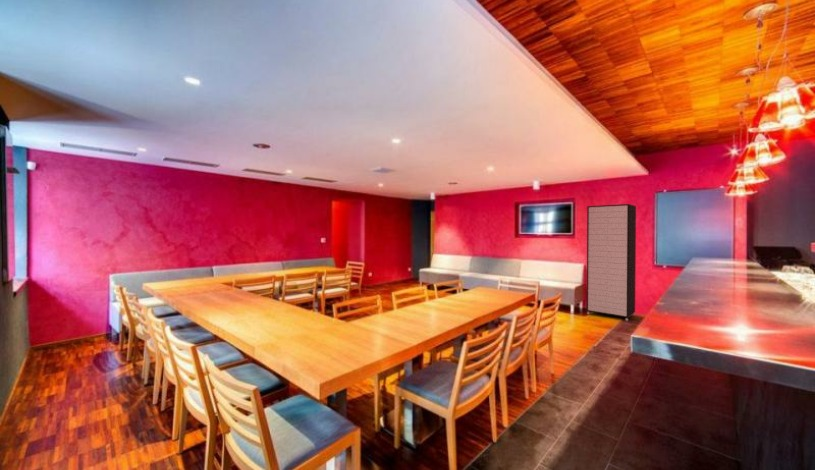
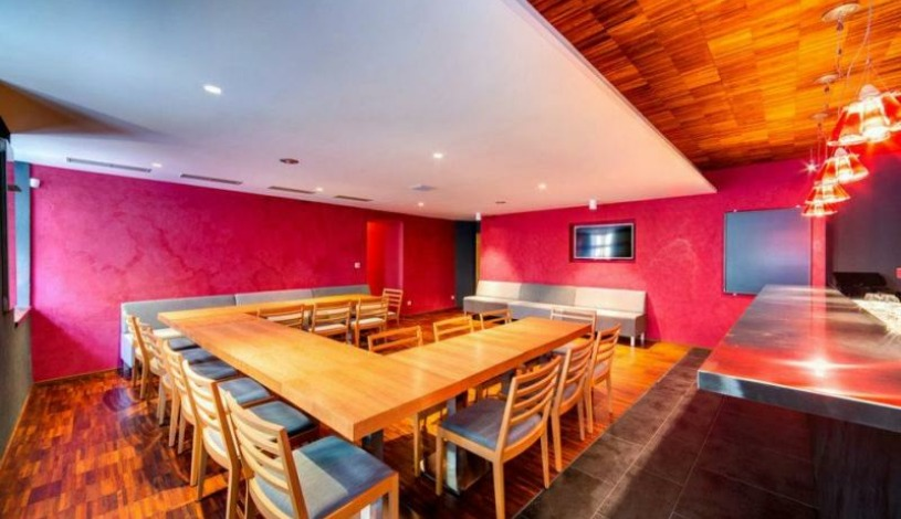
- storage cabinet (611, 260)
